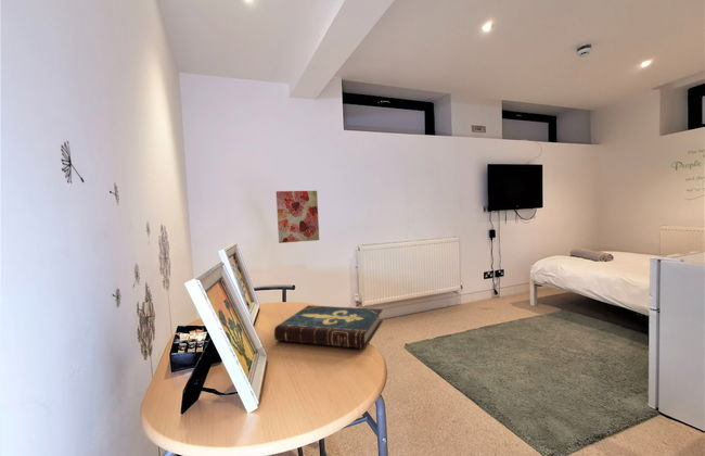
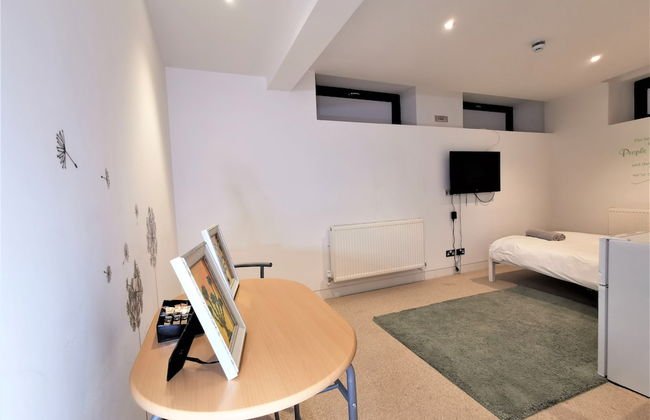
- wall art (297, 216)
- book (332, 324)
